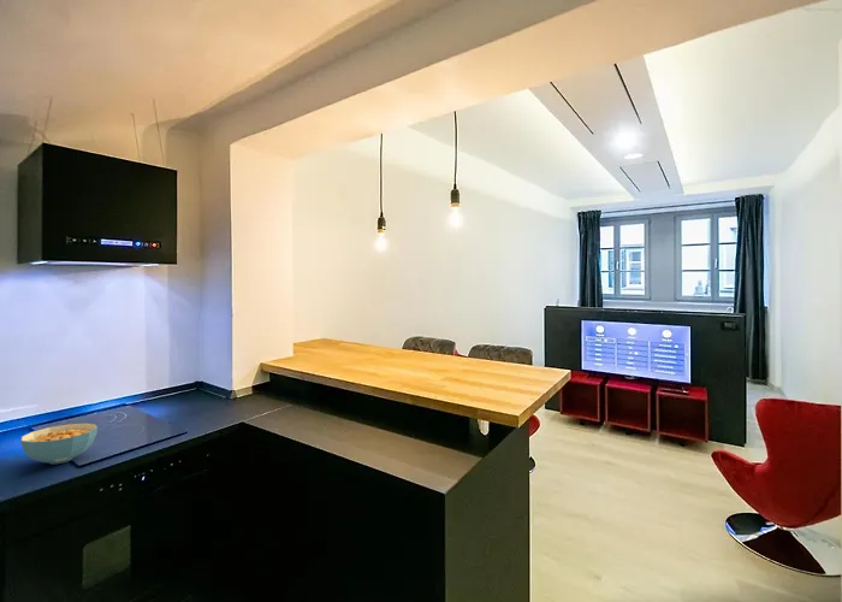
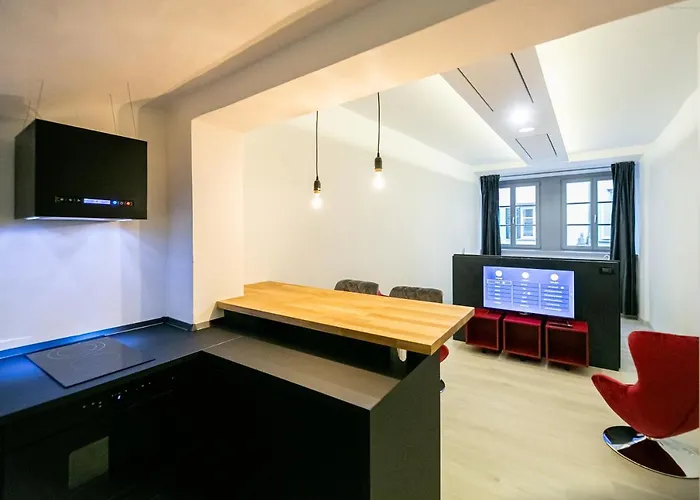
- cereal bowl (60, 445)
